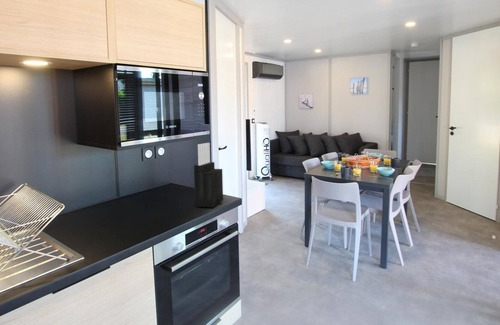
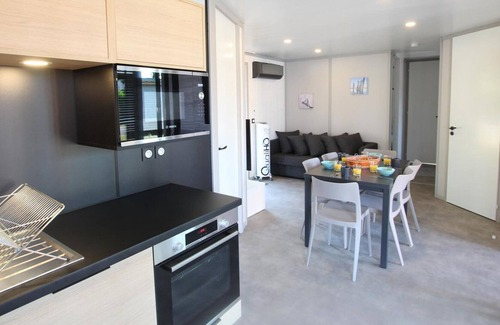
- knife block (210, 173)
